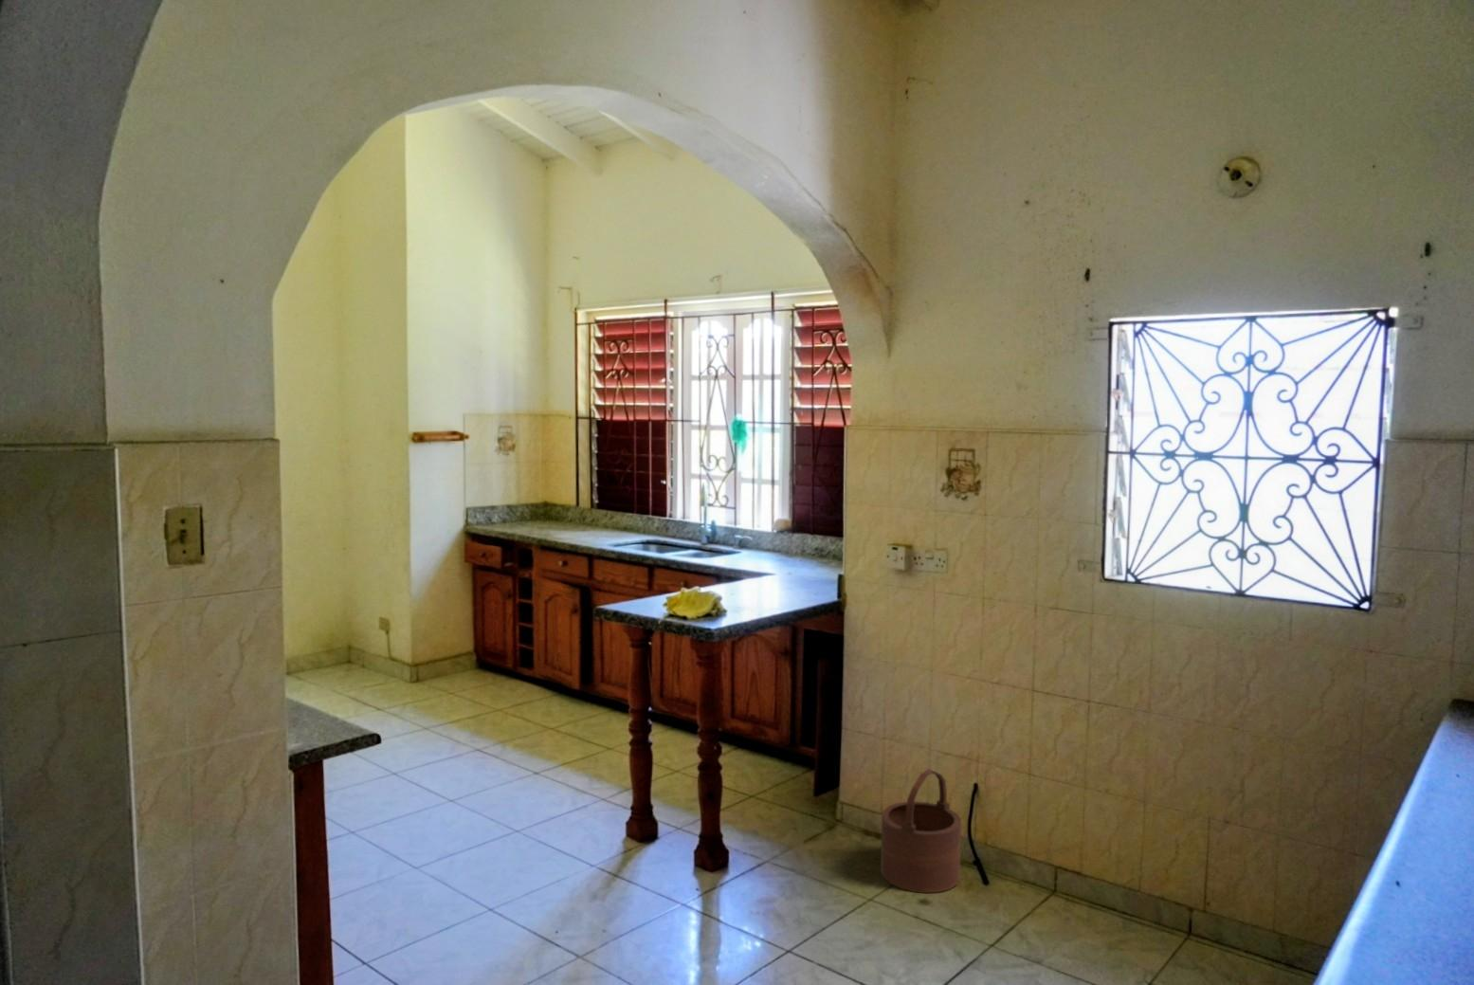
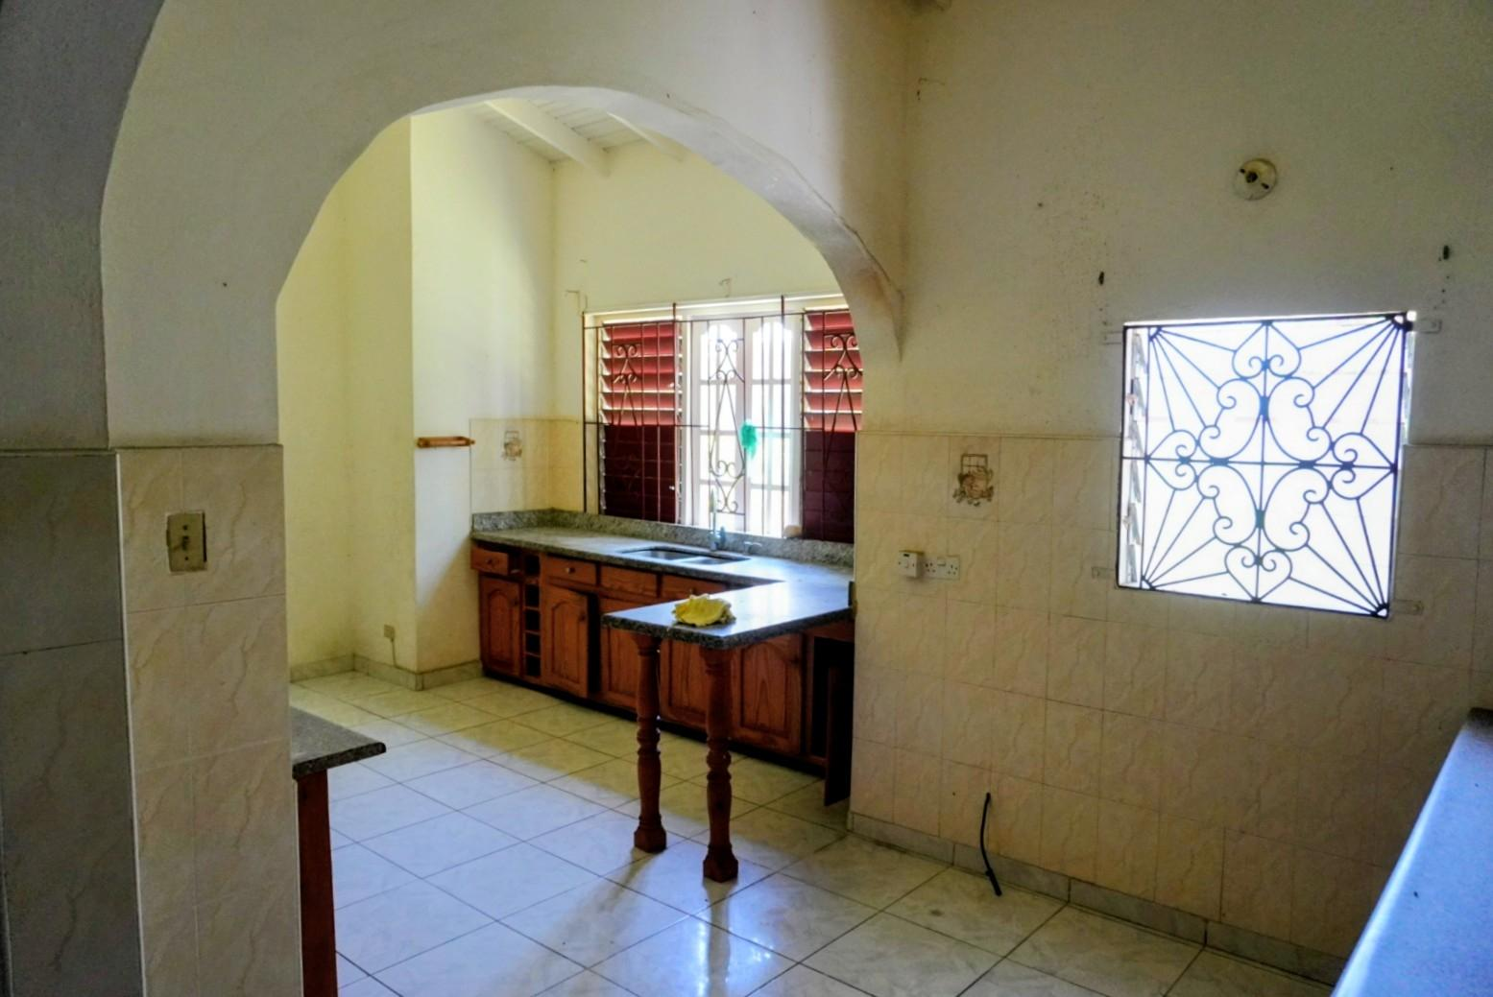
- wooden bucket (920, 822)
